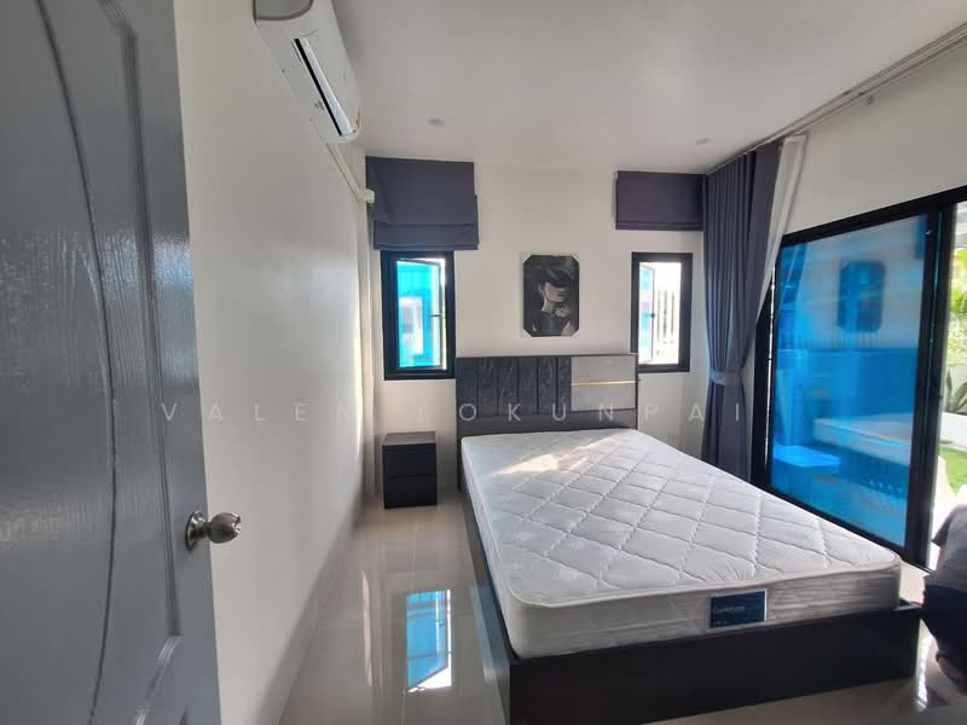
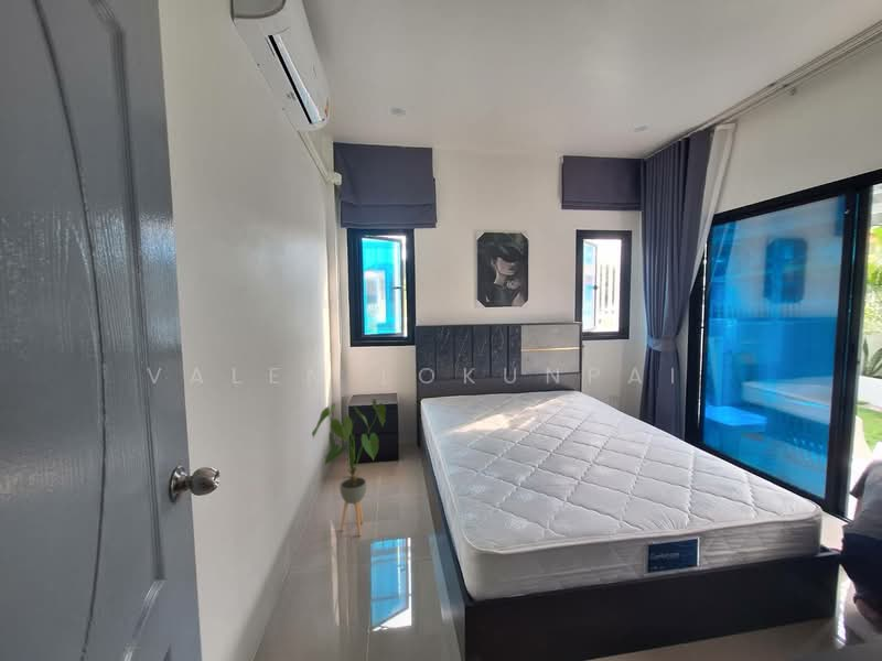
+ house plant (348, 465)
